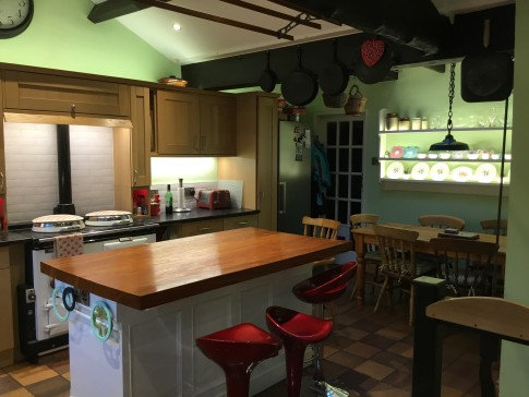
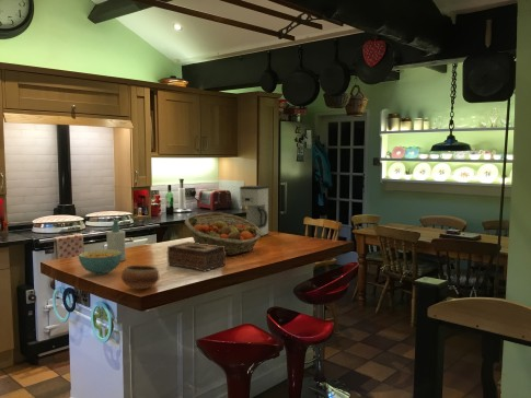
+ cereal bowl (101, 262)
+ tissue box (196, 256)
+ bowl (140, 277)
+ soap bottle (116, 239)
+ coffee maker (254, 210)
+ fruit basket (223, 233)
